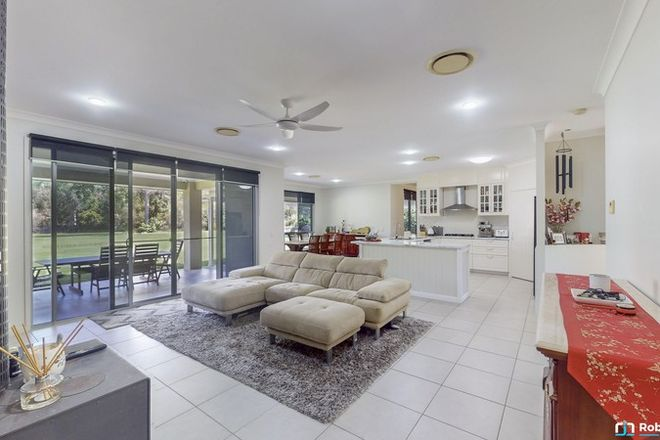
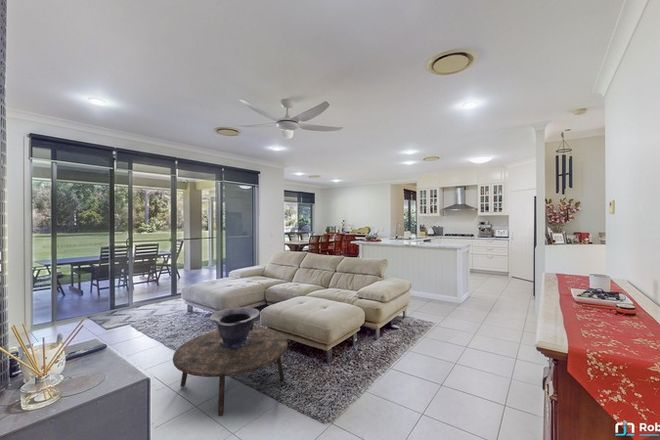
+ coffee table (233, 364)
+ decorative bowl (236, 328)
